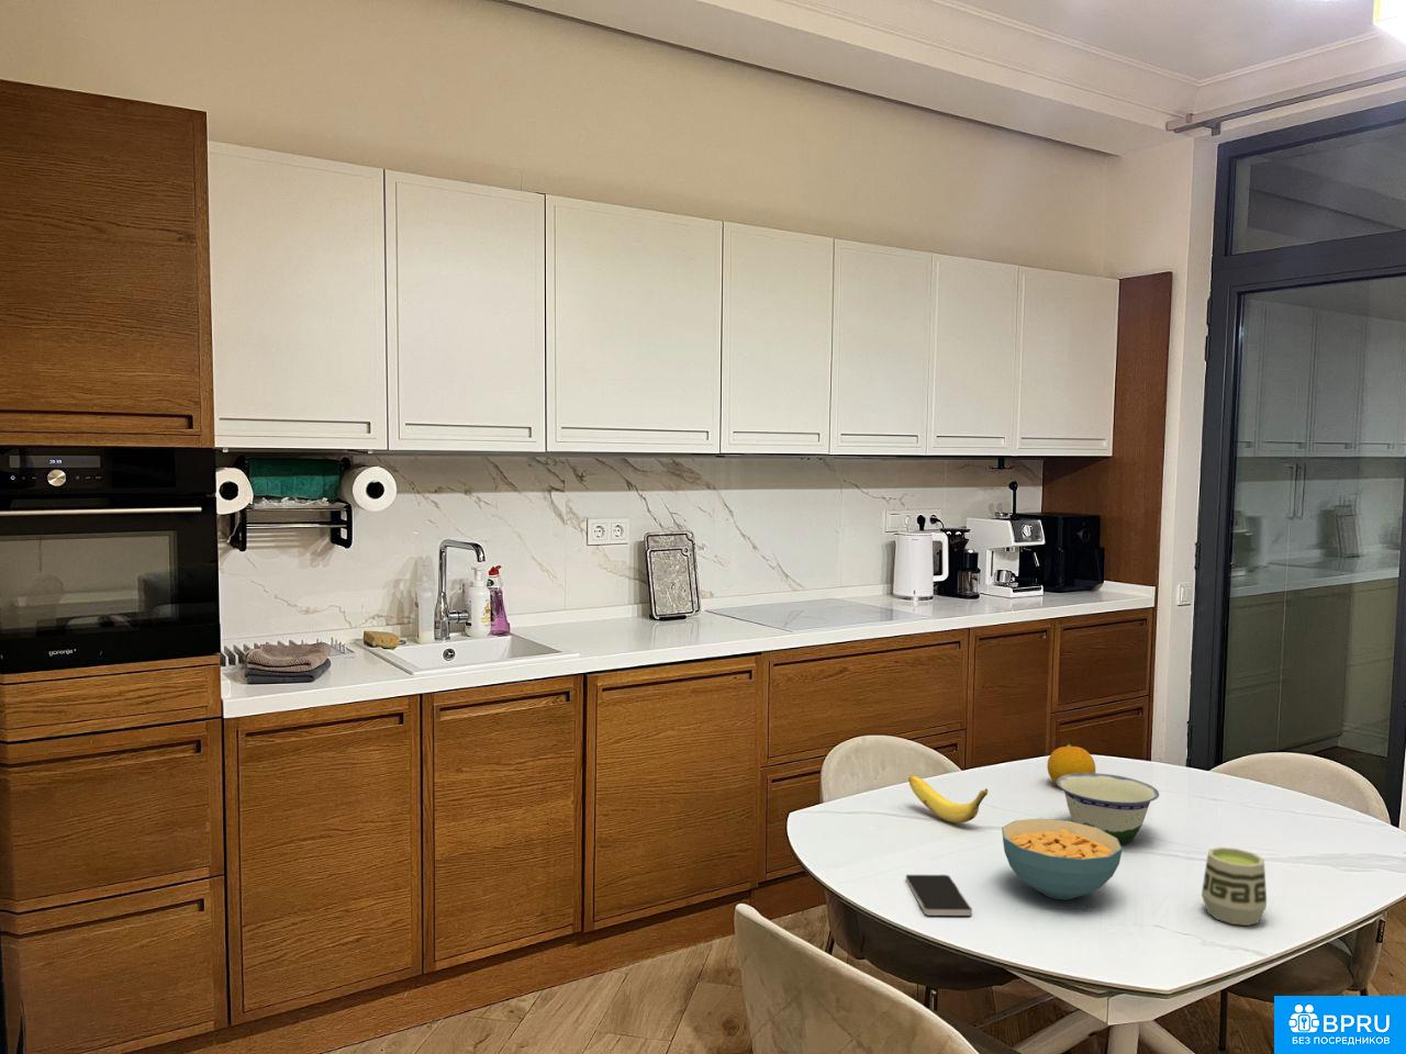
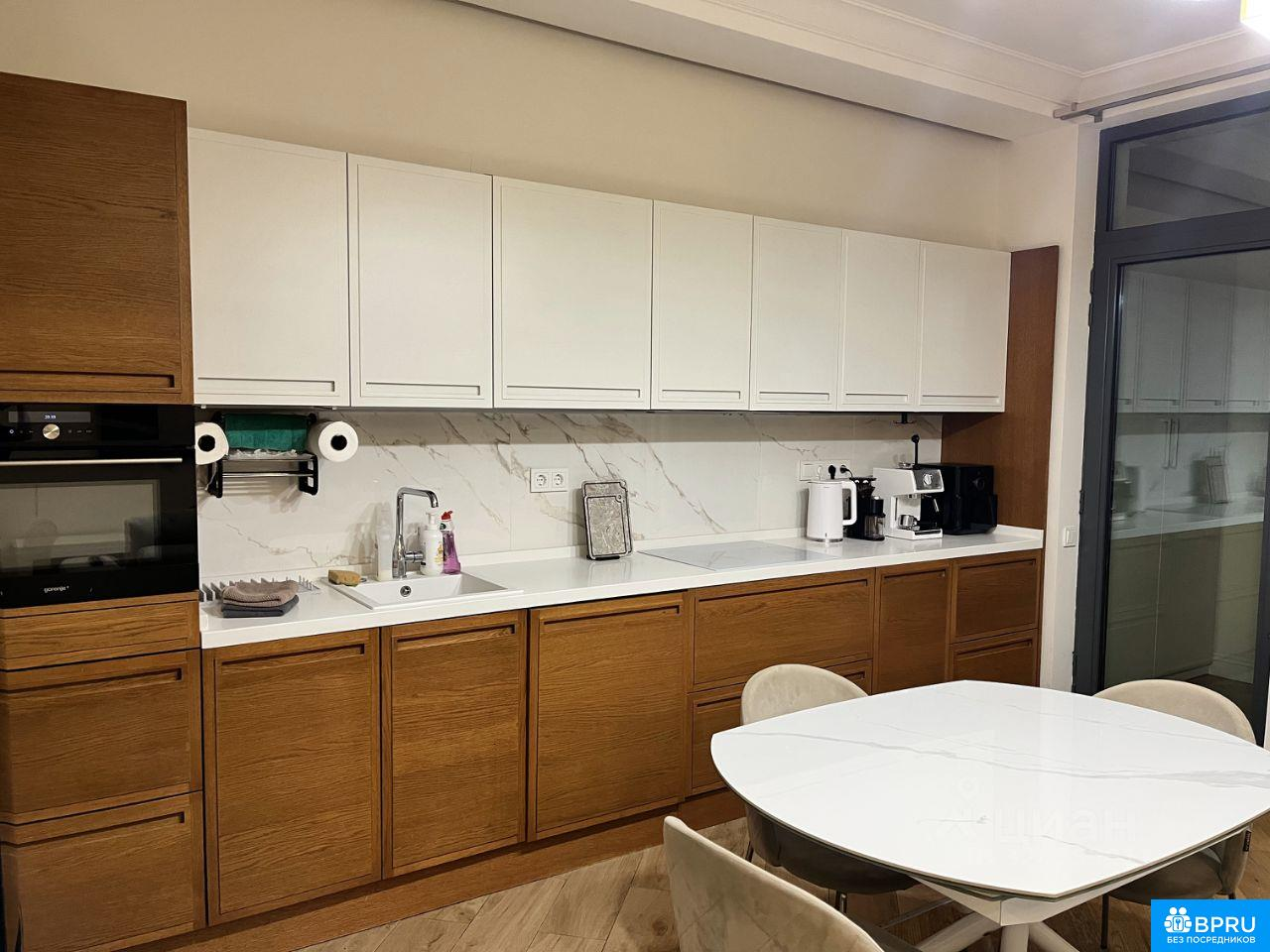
- smartphone (937, 893)
- bowl (1106, 810)
- banana (944, 798)
- fruit (1071, 767)
- cup (1233, 886)
- cereal bowl (1058, 865)
